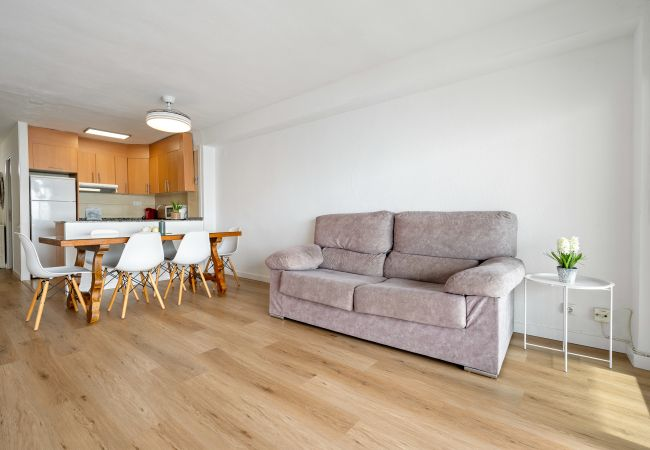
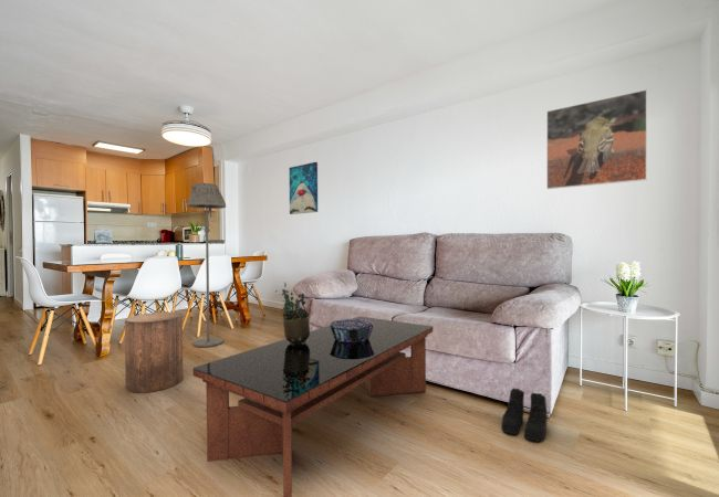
+ decorative bowl (351, 330)
+ coffee table (336, 381)
+ boots (522, 410)
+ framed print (593, 142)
+ stool (155, 349)
+ floor lamp (207, 263)
+ potted plant (293, 310)
+ wall art (303, 189)
